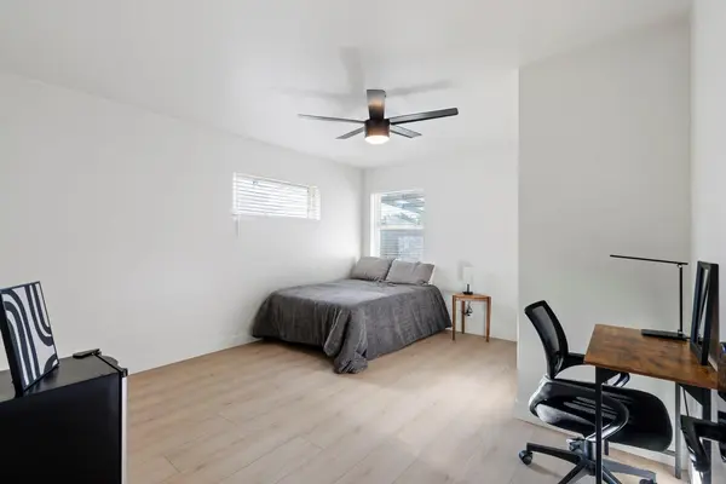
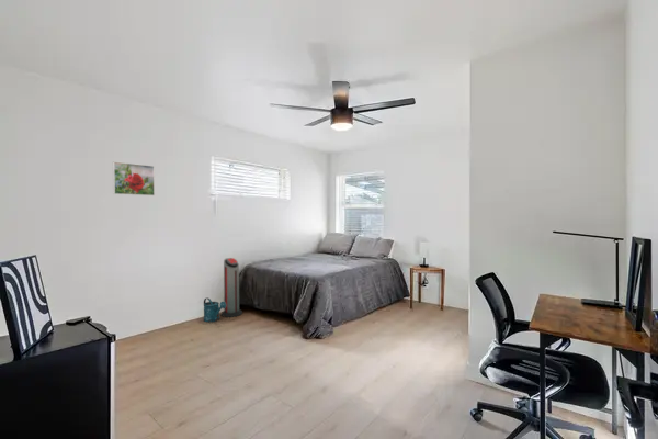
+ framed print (134, 179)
+ air purifier (231, 285)
+ watering can (214, 309)
